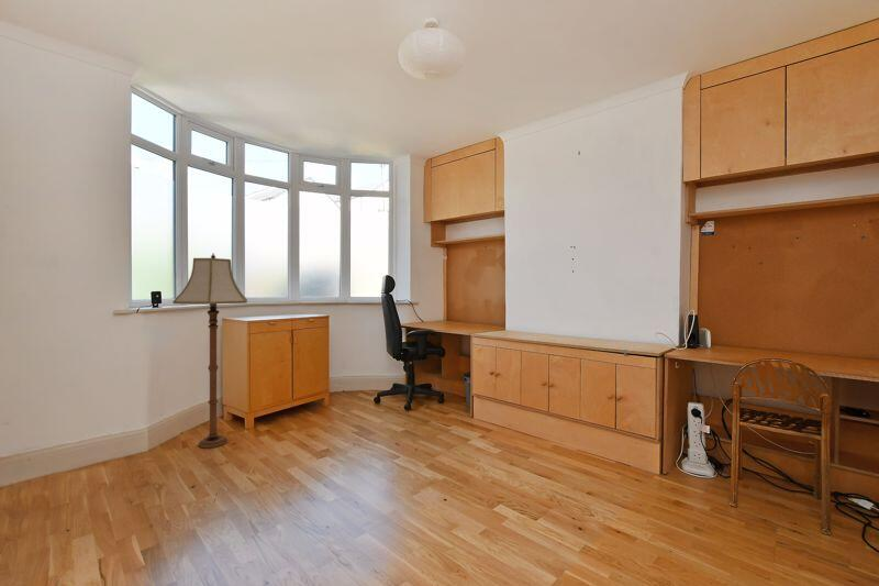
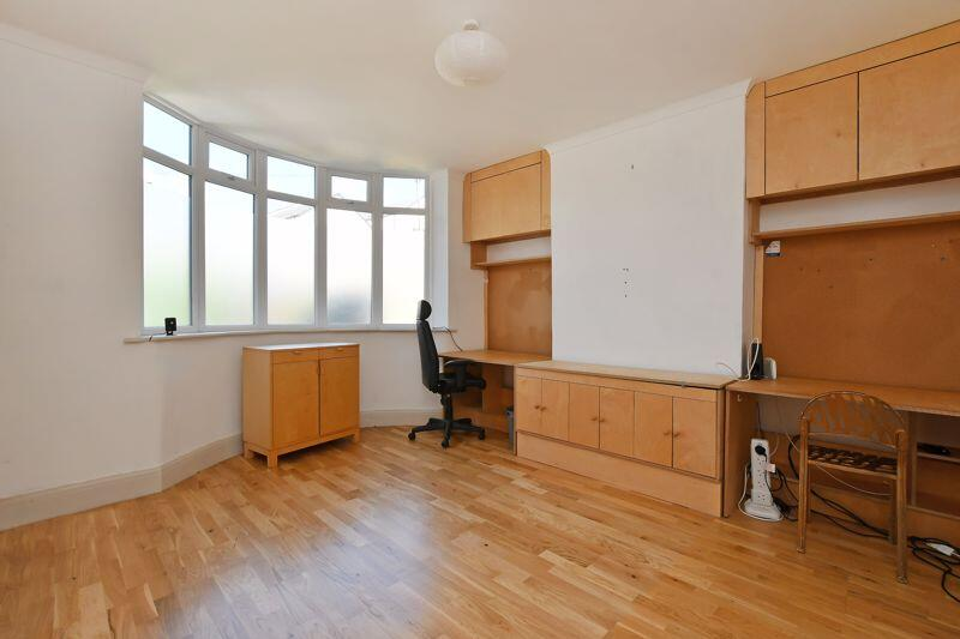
- floor lamp (212, 347)
